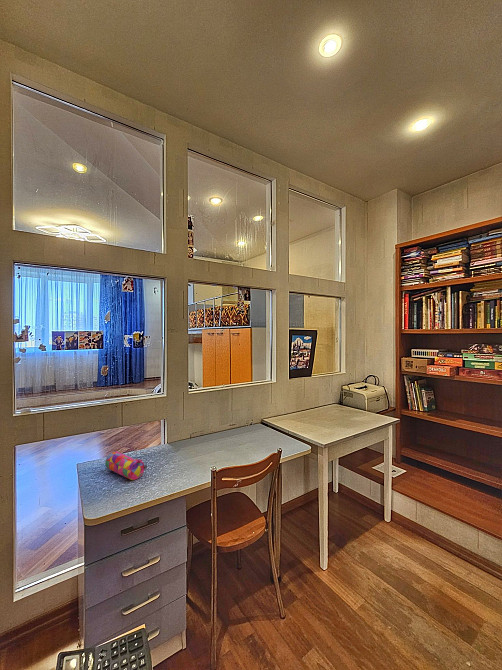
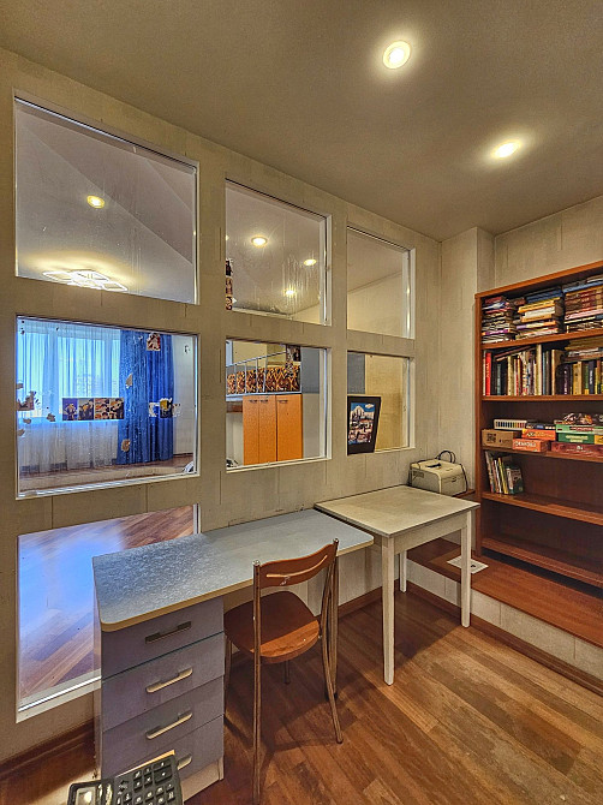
- pencil case (125, 464)
